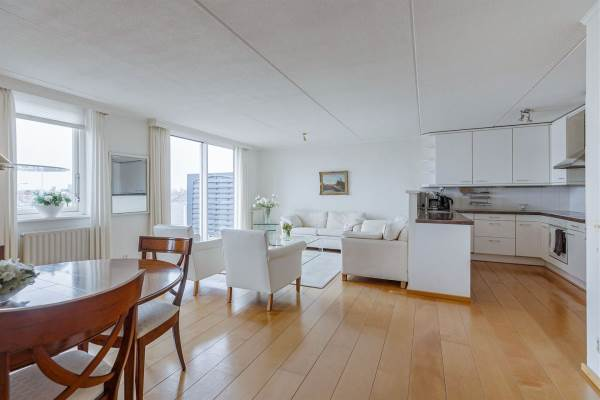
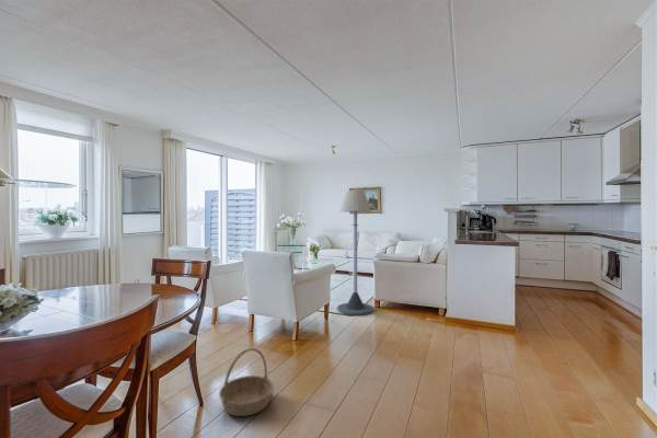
+ floor lamp (355, 250)
+ basket (246, 377)
